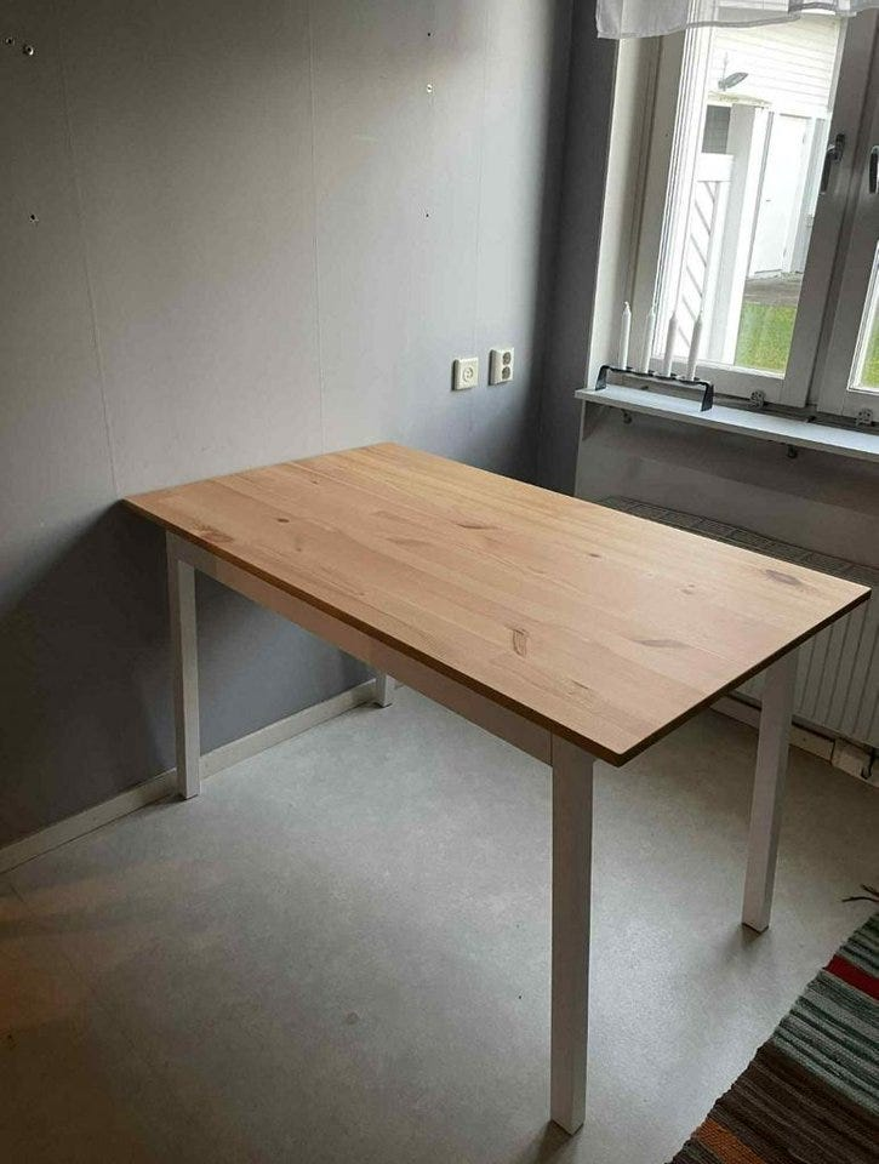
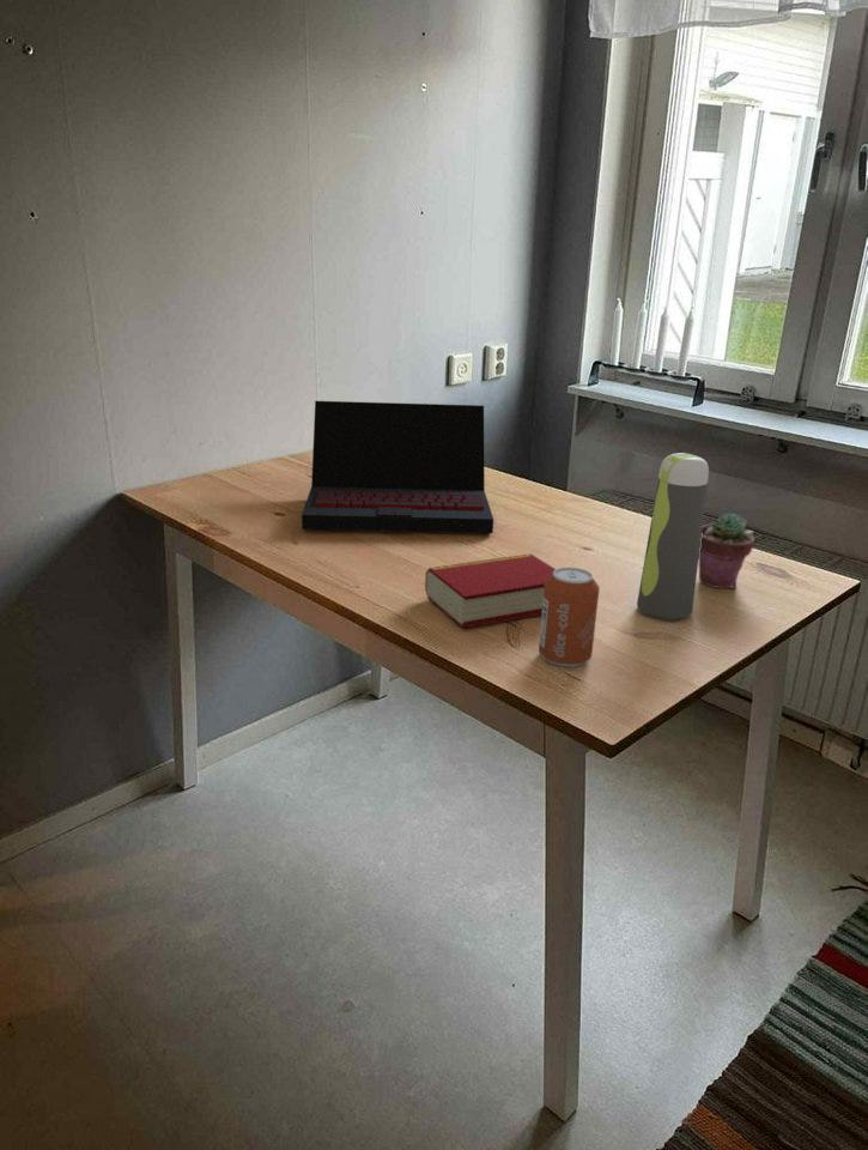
+ potted succulent (723, 547)
+ book (497, 587)
+ can (569, 616)
+ water bottle (674, 535)
+ laptop (399, 461)
